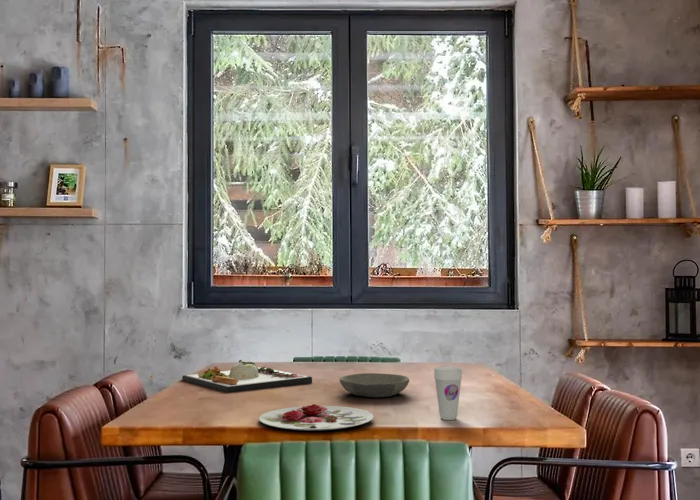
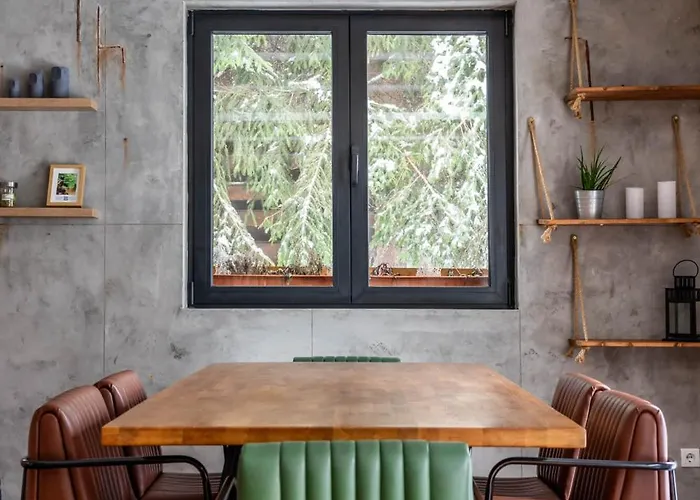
- bowl (374, 386)
- cup (448, 393)
- dinner plate (246, 372)
- plate (316, 416)
